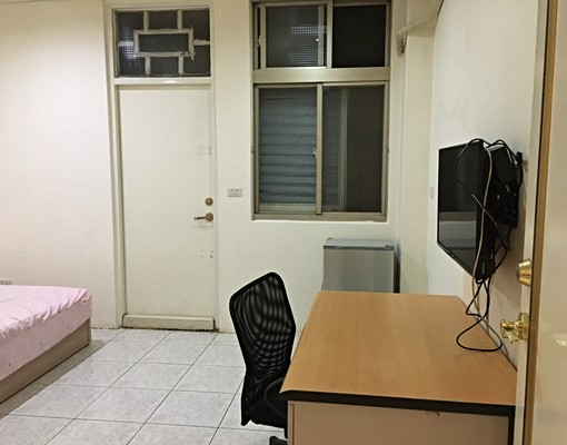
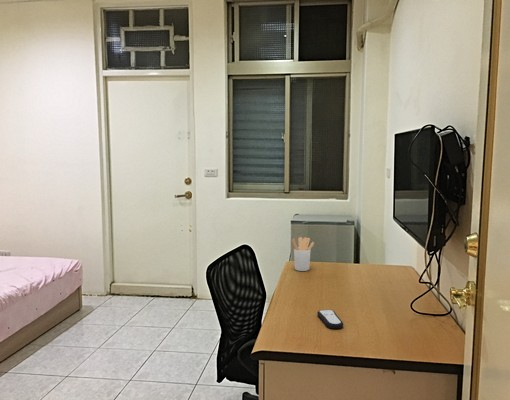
+ utensil holder (302, 253)
+ remote control (330, 318)
